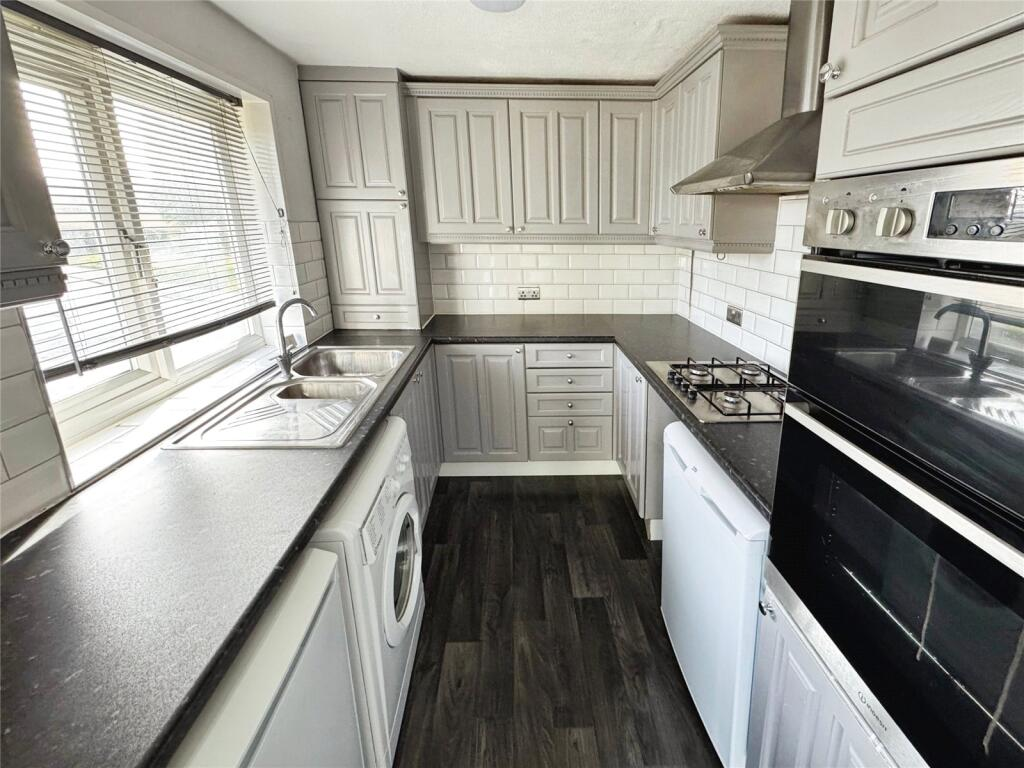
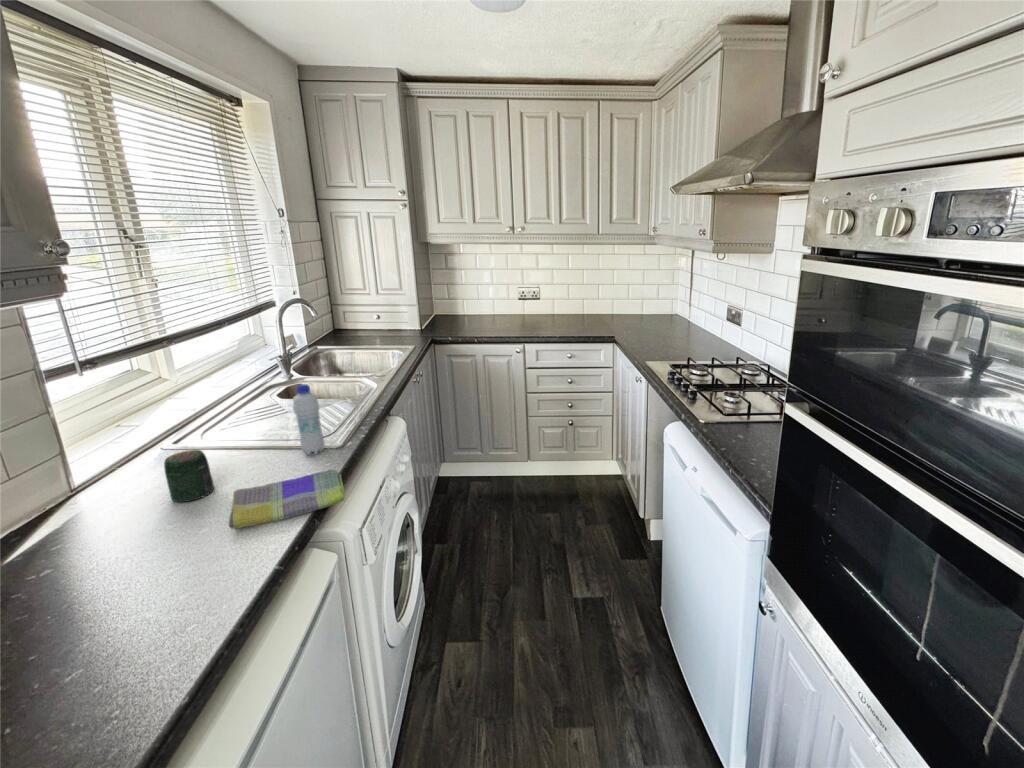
+ dish towel (288, 496)
+ bottle (308, 418)
+ jar (188, 474)
